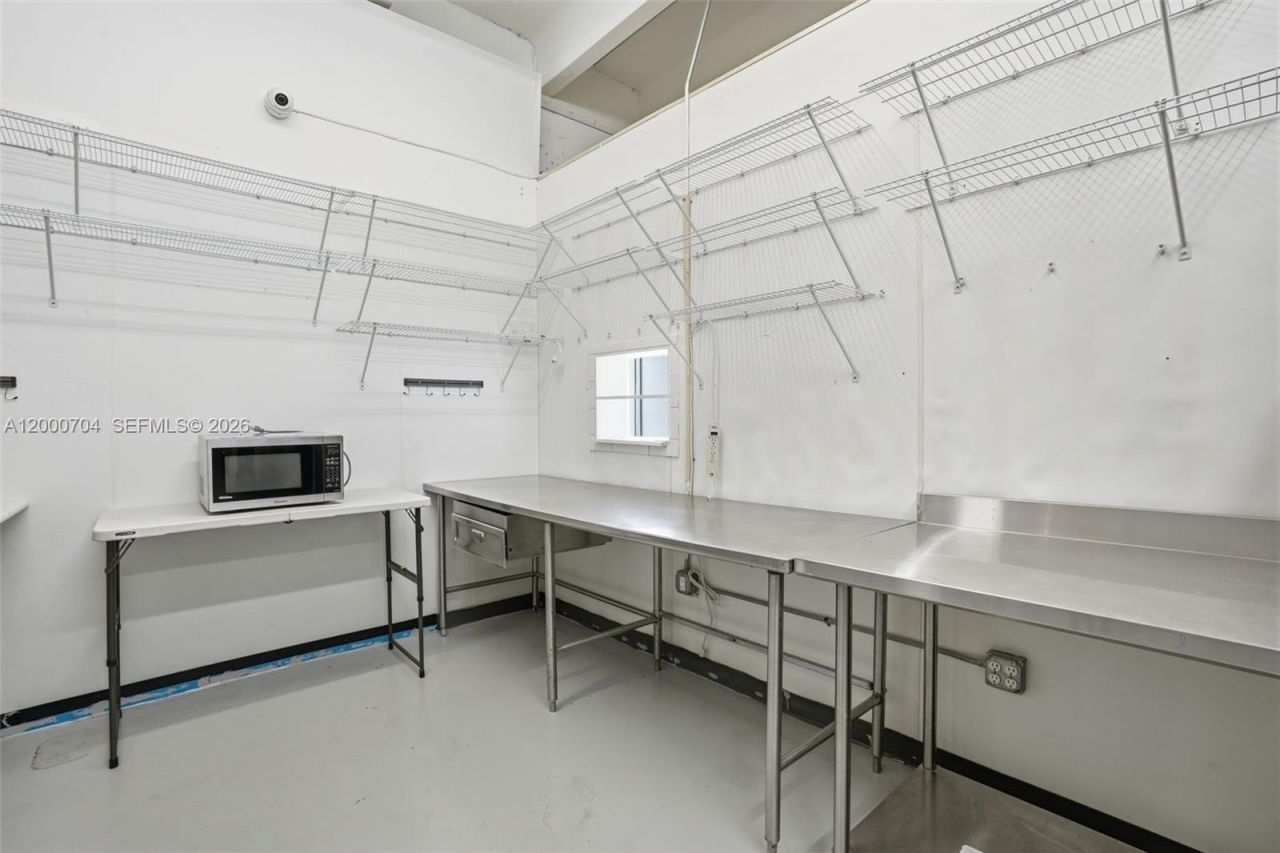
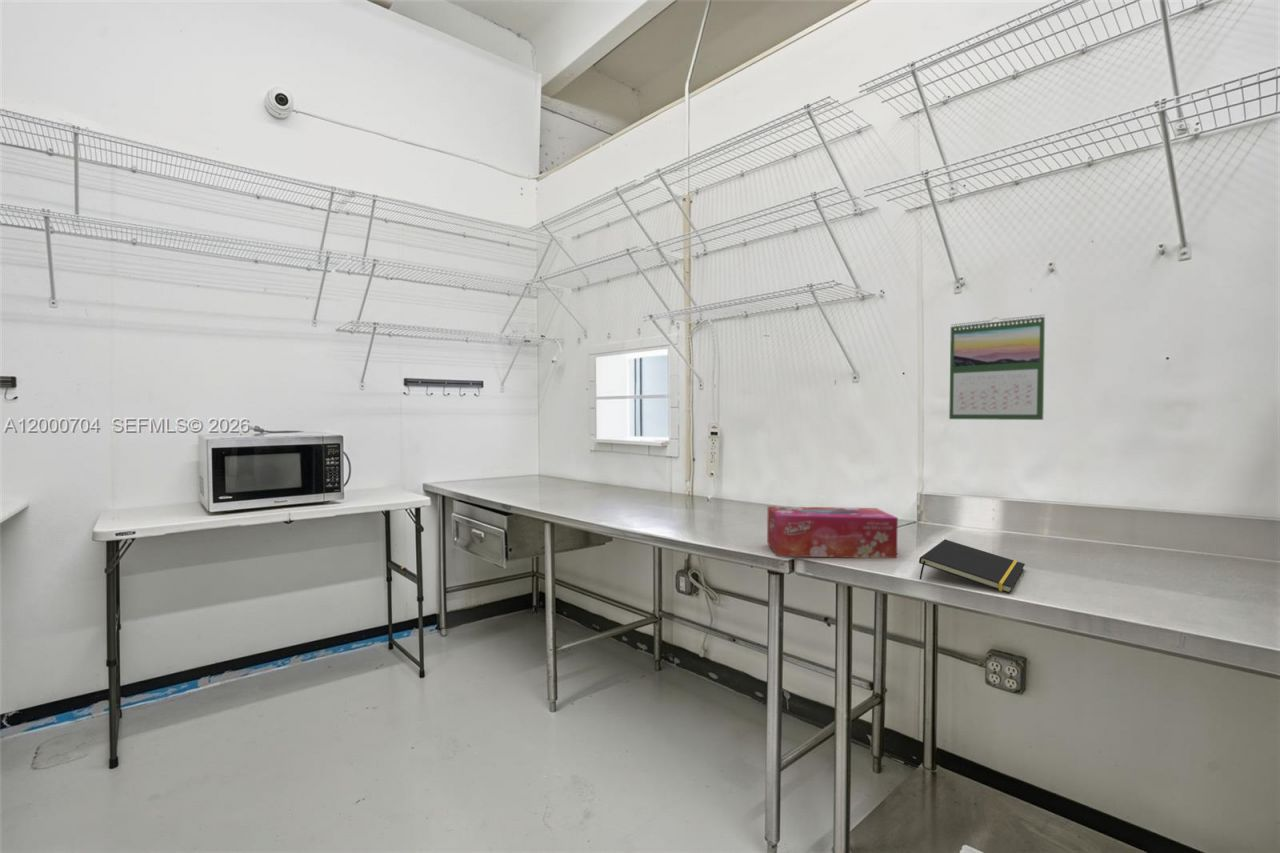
+ tissue box (828, 531)
+ notepad (973, 563)
+ calendar (994, 368)
